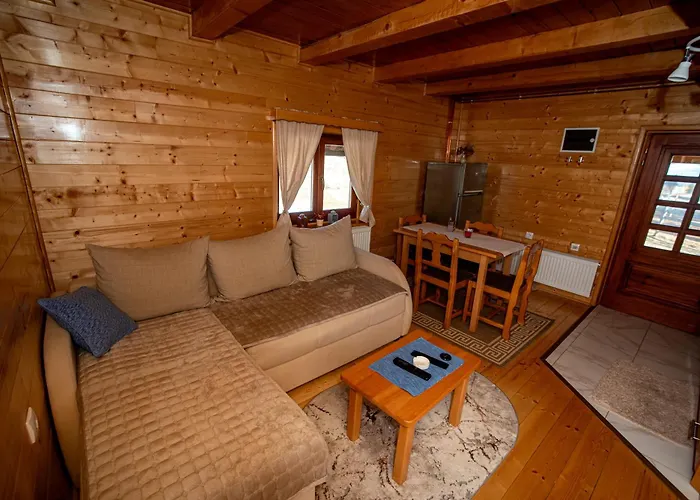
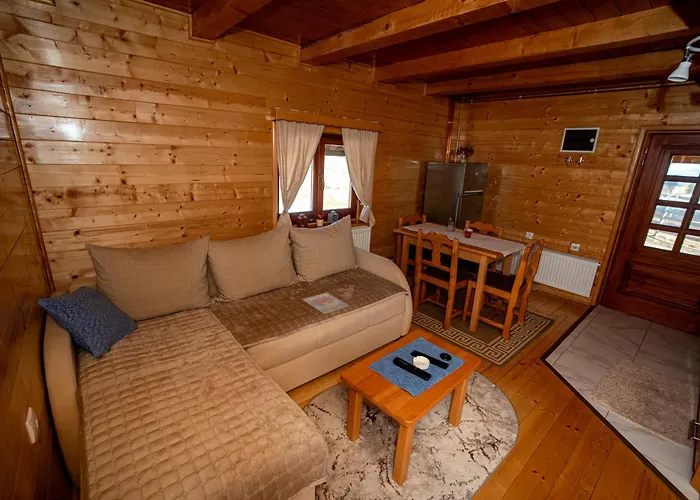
+ magazine (325, 302)
